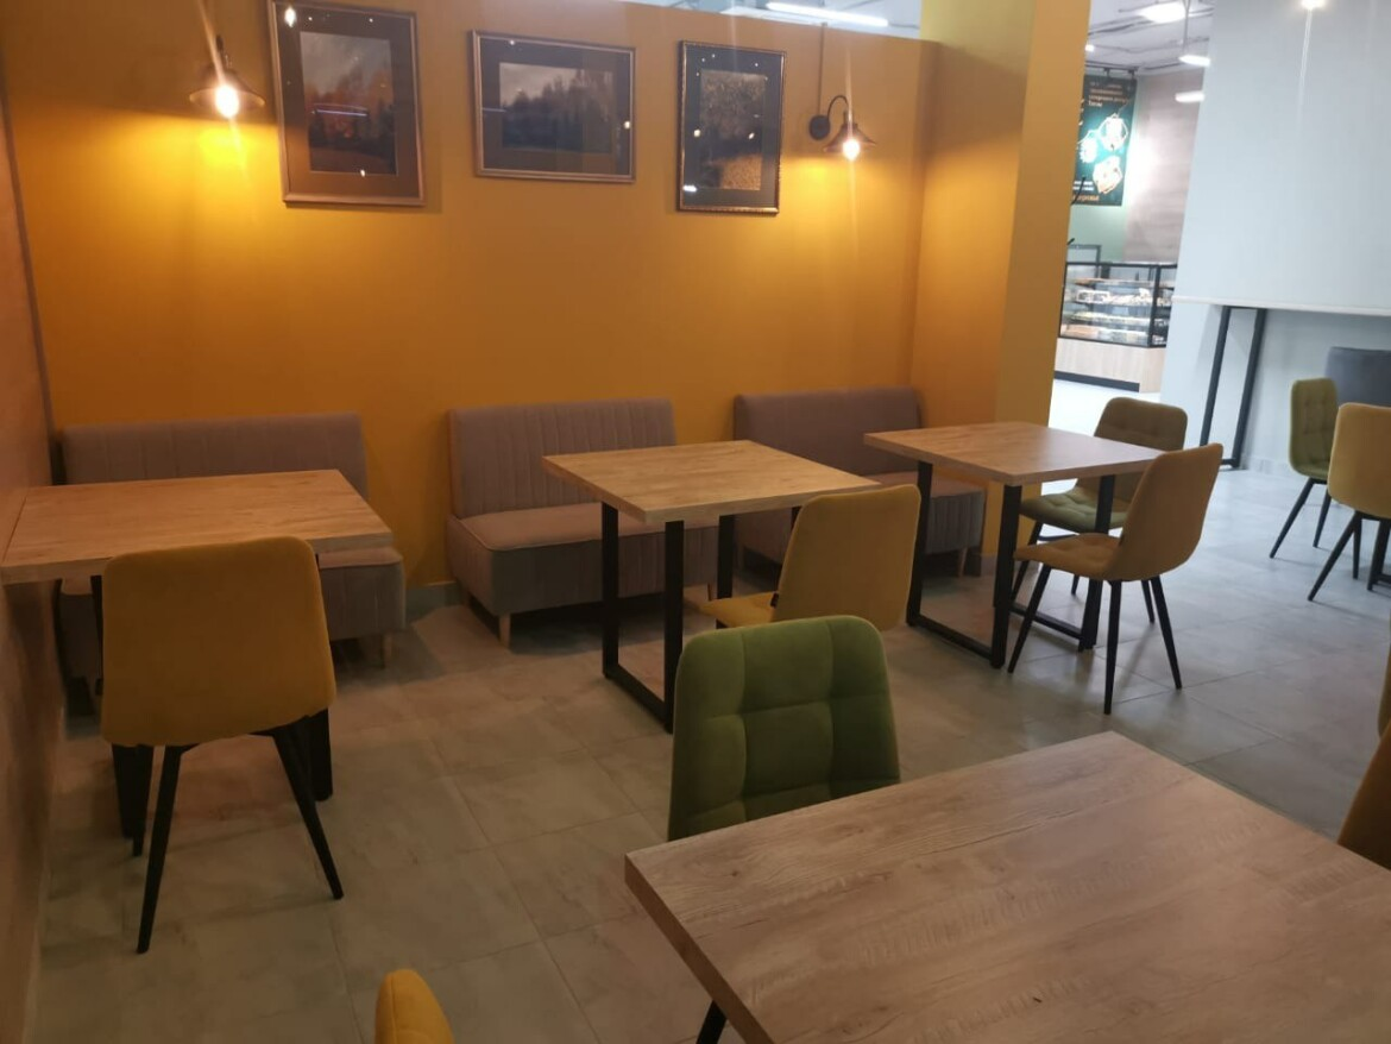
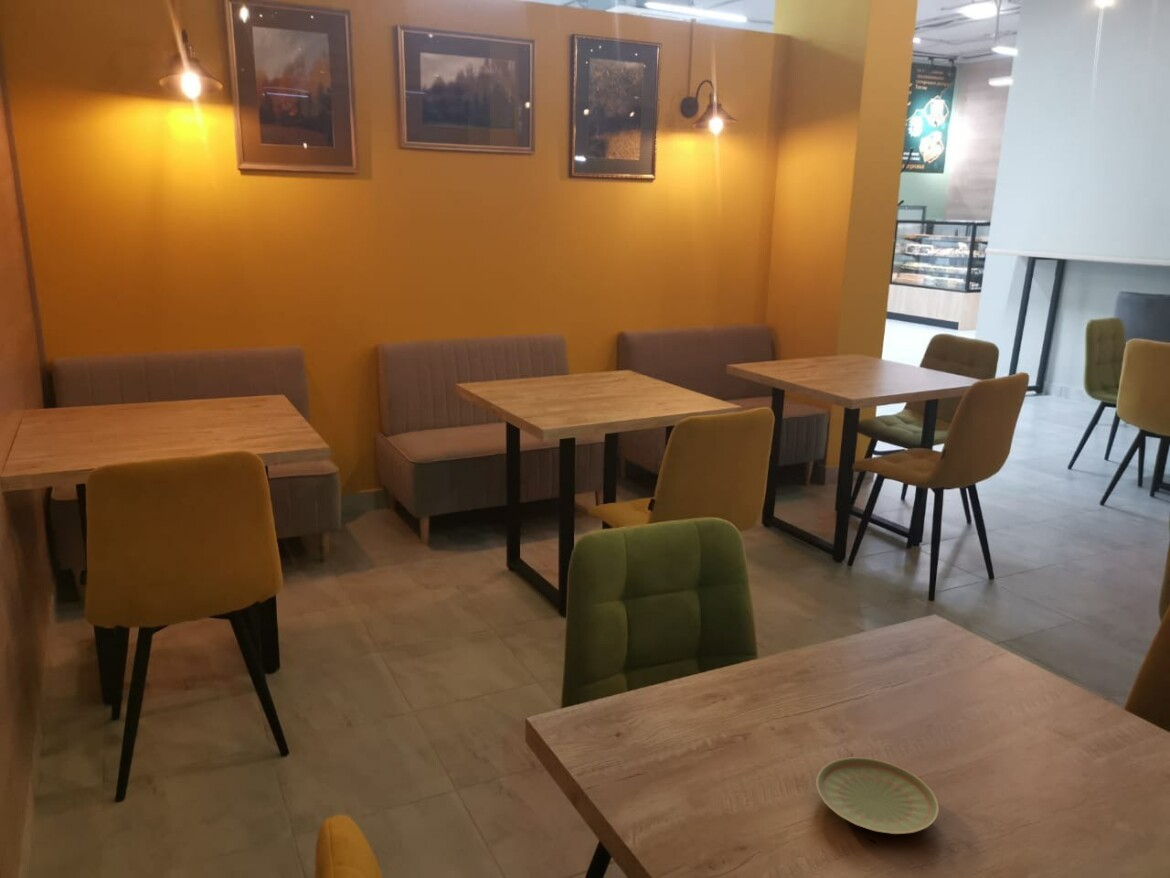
+ plate (875, 799)
